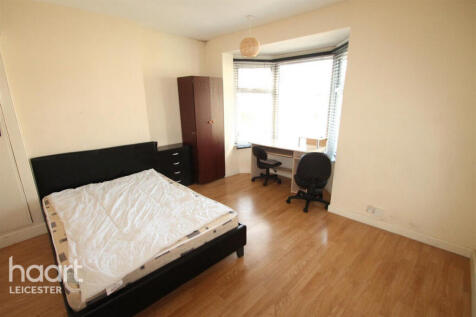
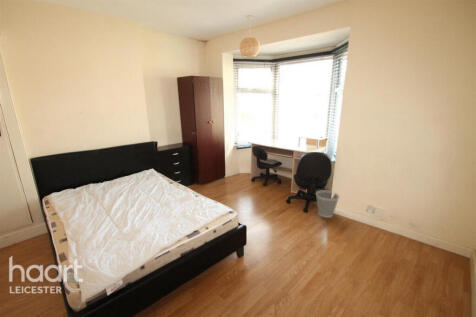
+ wastebasket (326, 204)
